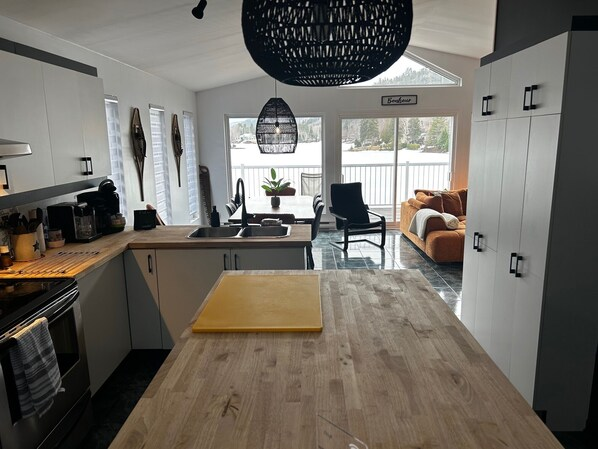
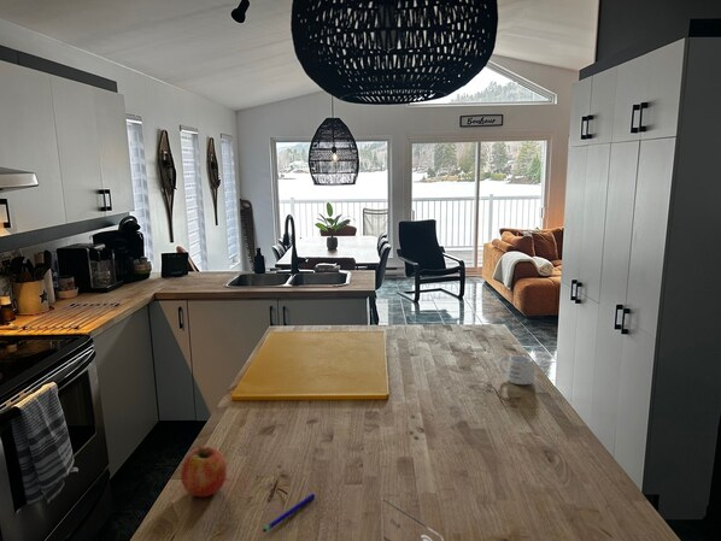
+ pen (289, 512)
+ mug (515, 369)
+ fruit (204, 469)
